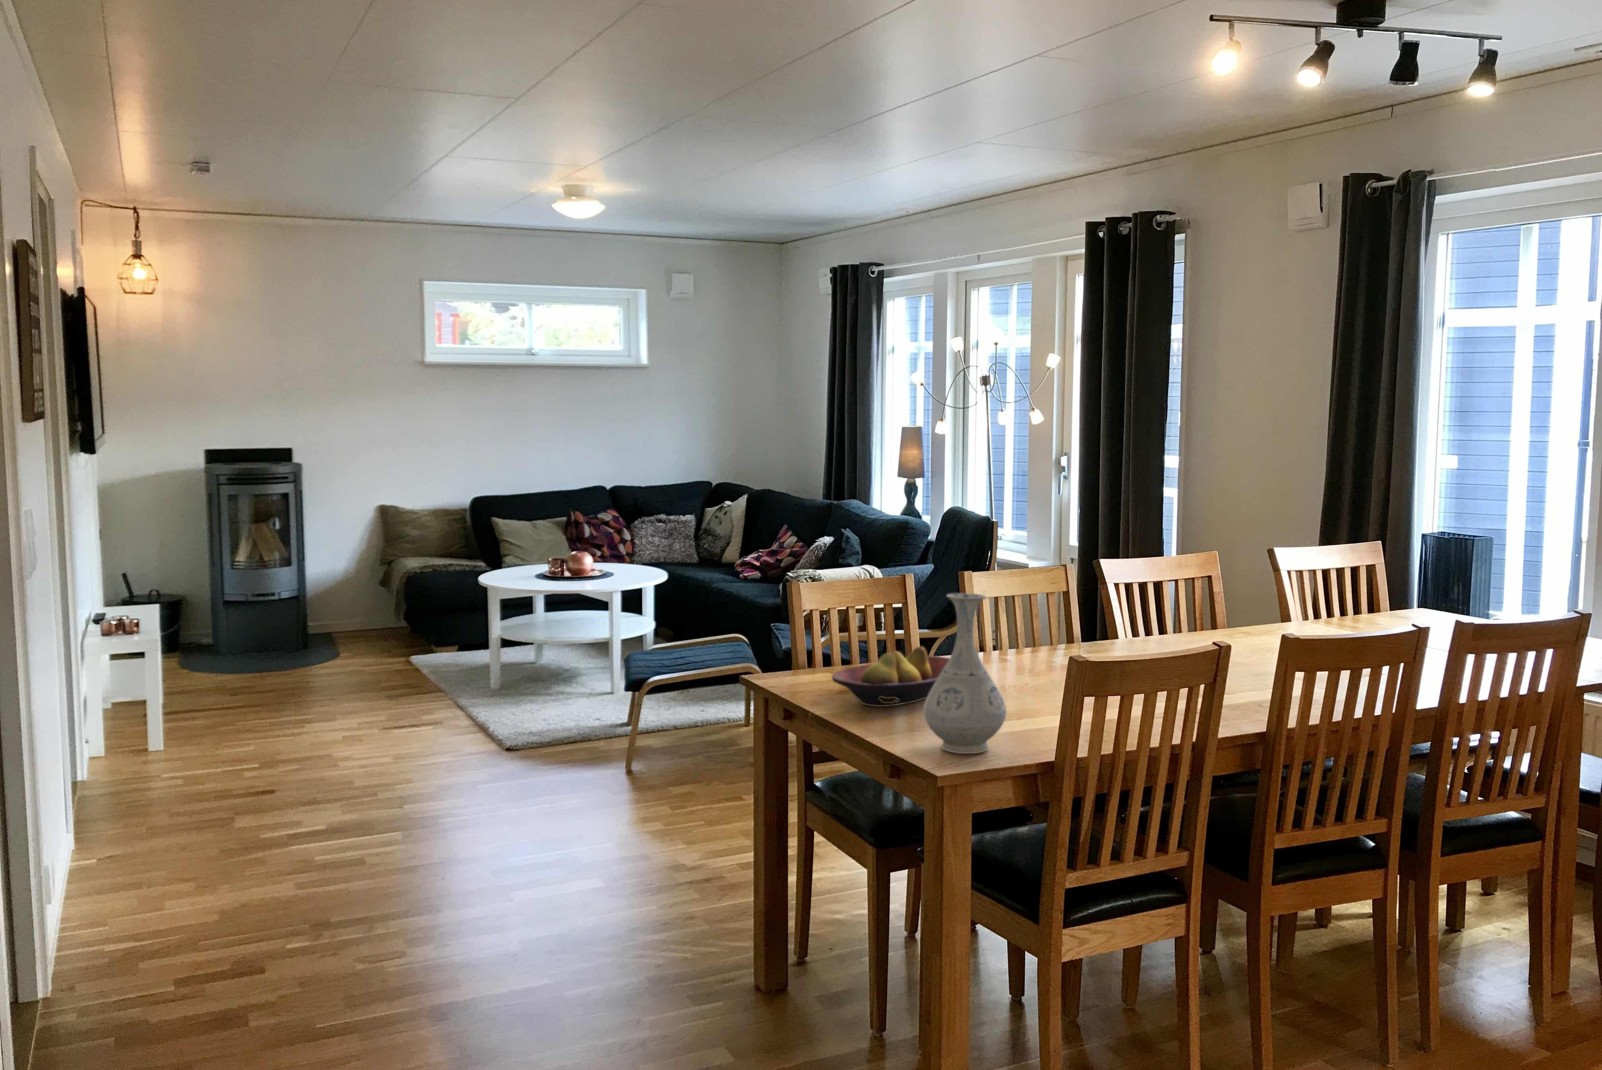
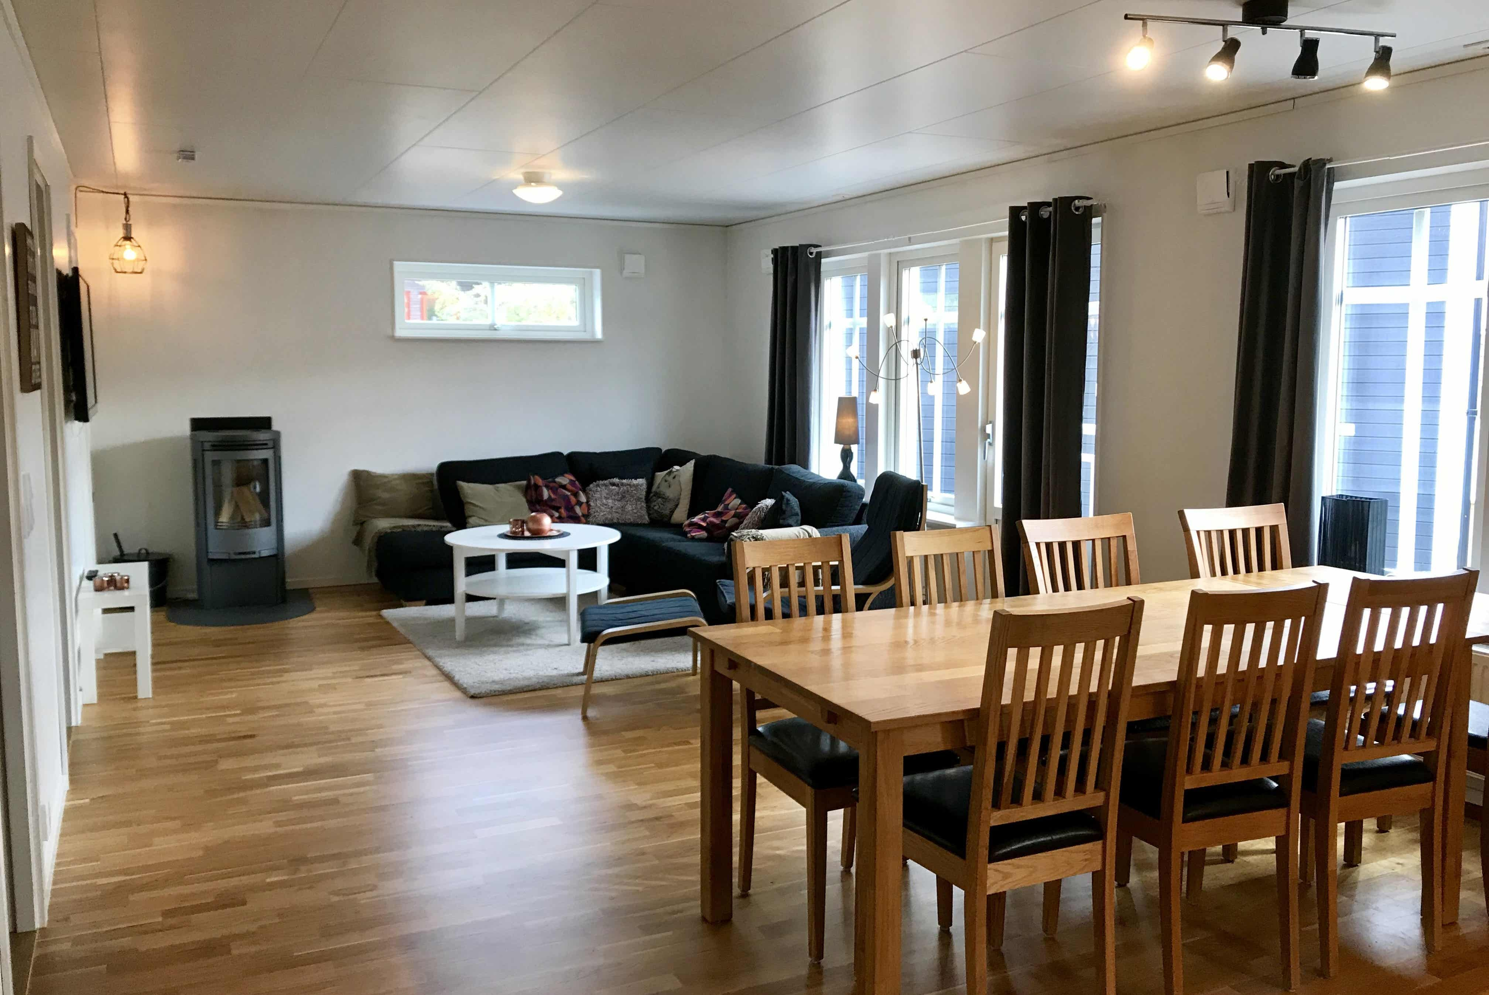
- fruit bowl (902, 672)
- vase (965, 672)
